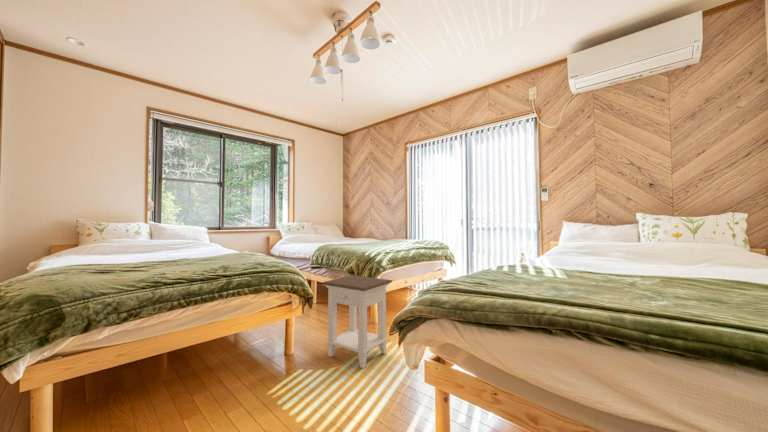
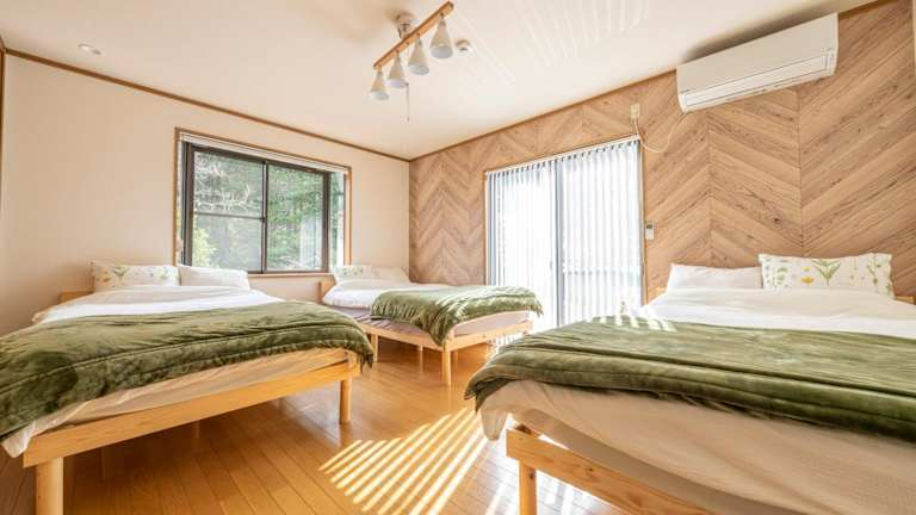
- nightstand (358, 317)
